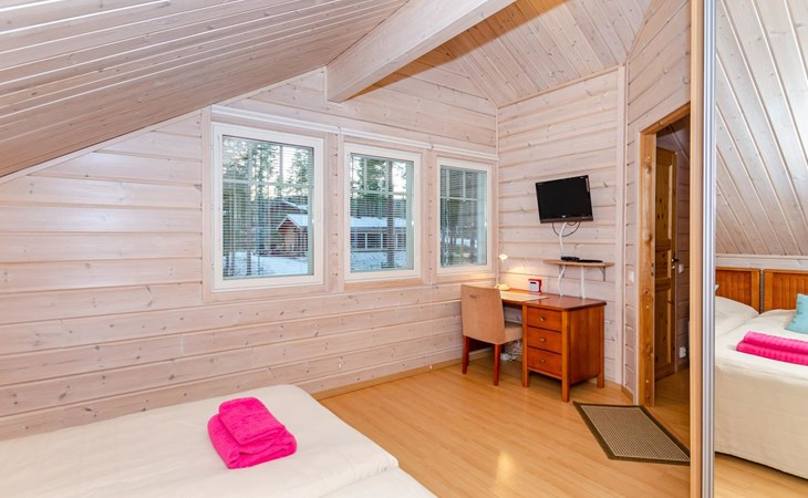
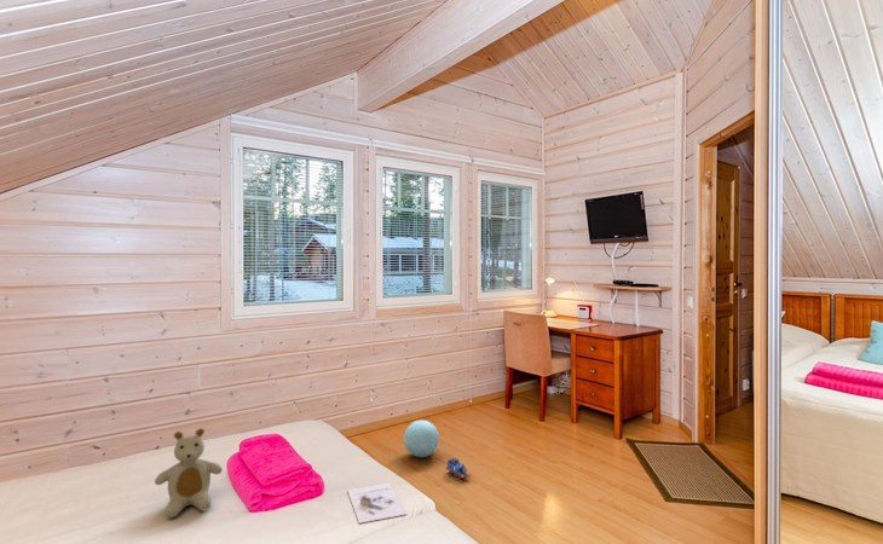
+ stuffed bear (189, 469)
+ toy train (457, 468)
+ ball (421, 438)
+ architectural model (375, 498)
